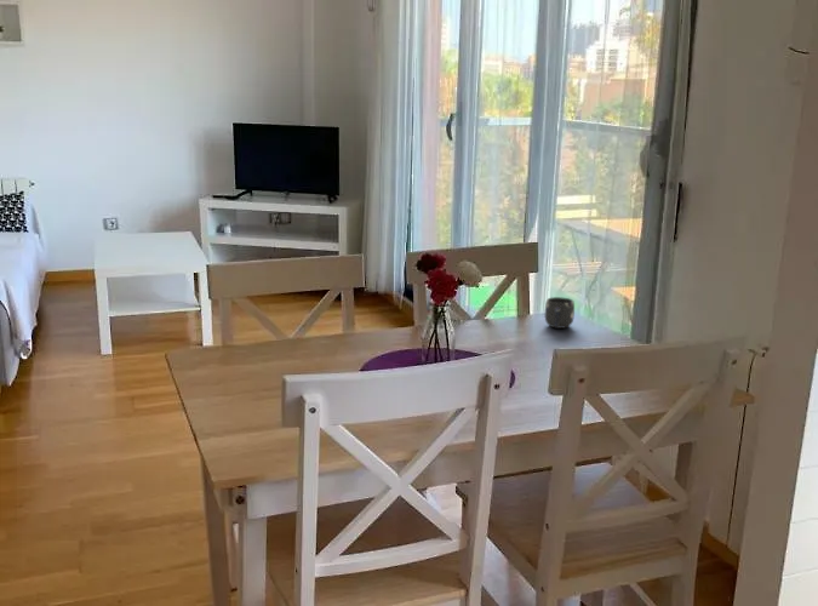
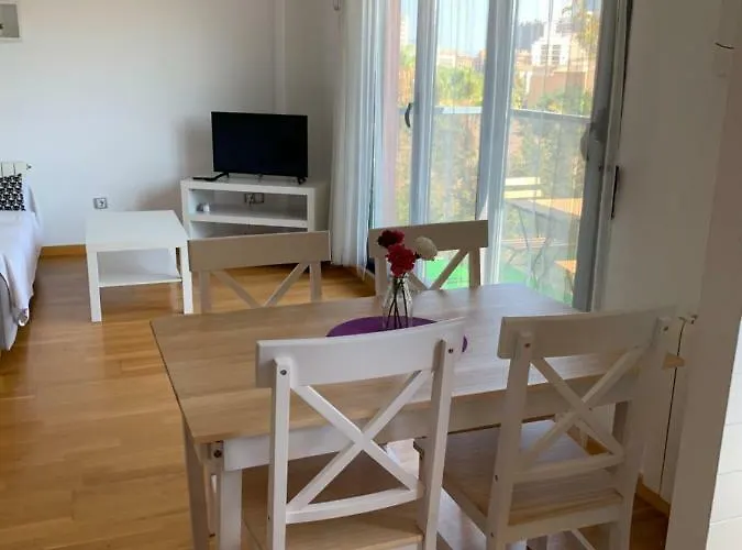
- mug (559, 314)
